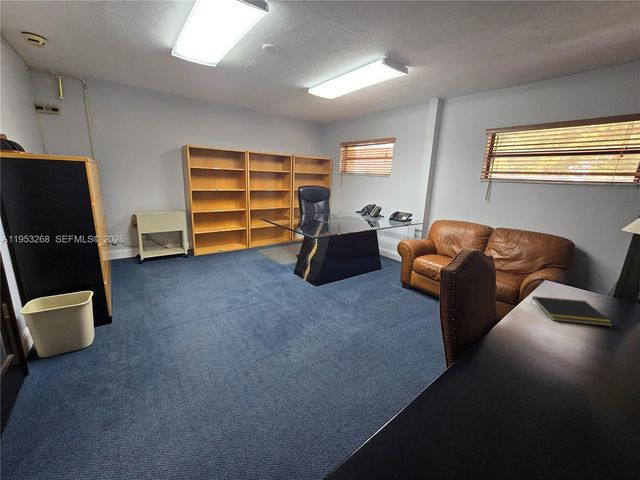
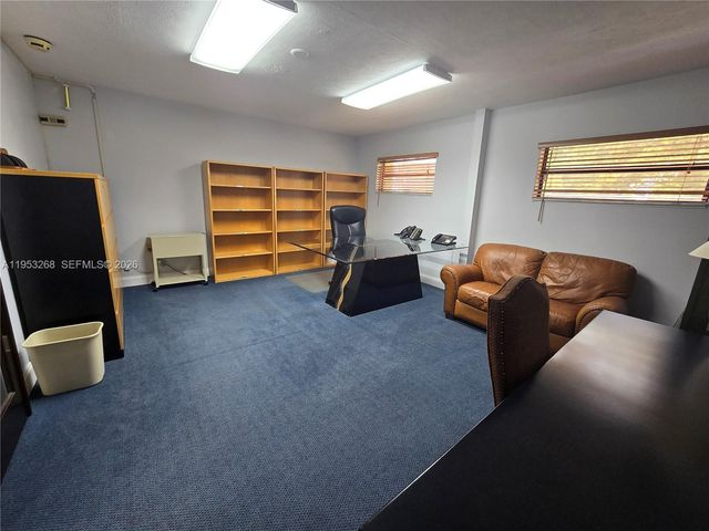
- notepad (569, 310)
